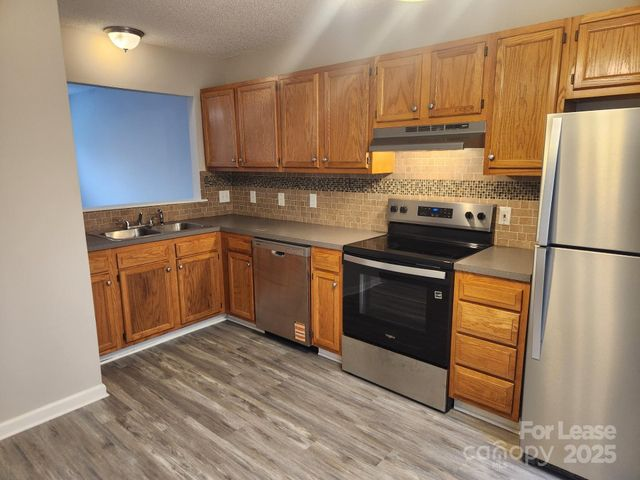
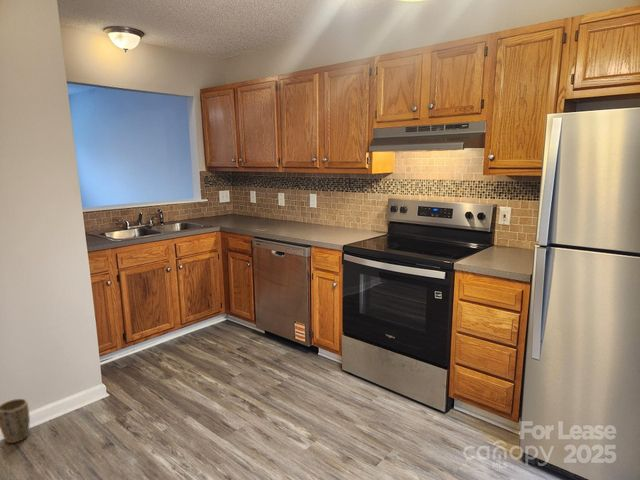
+ plant pot (14, 421)
